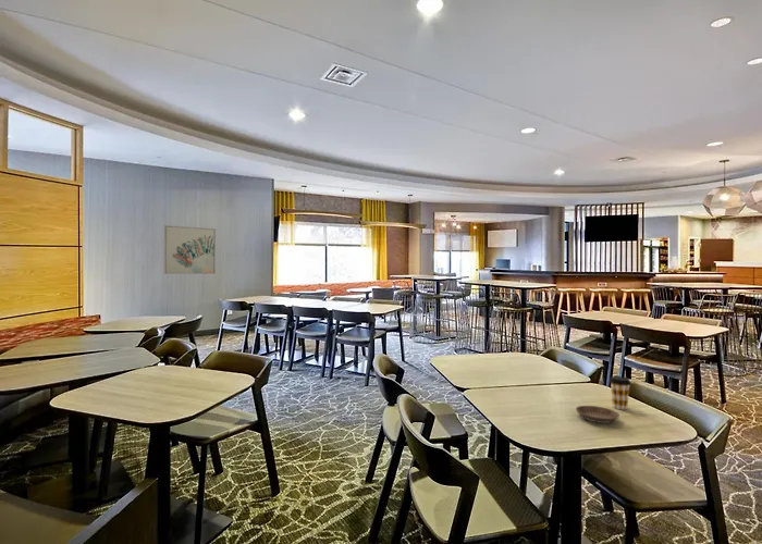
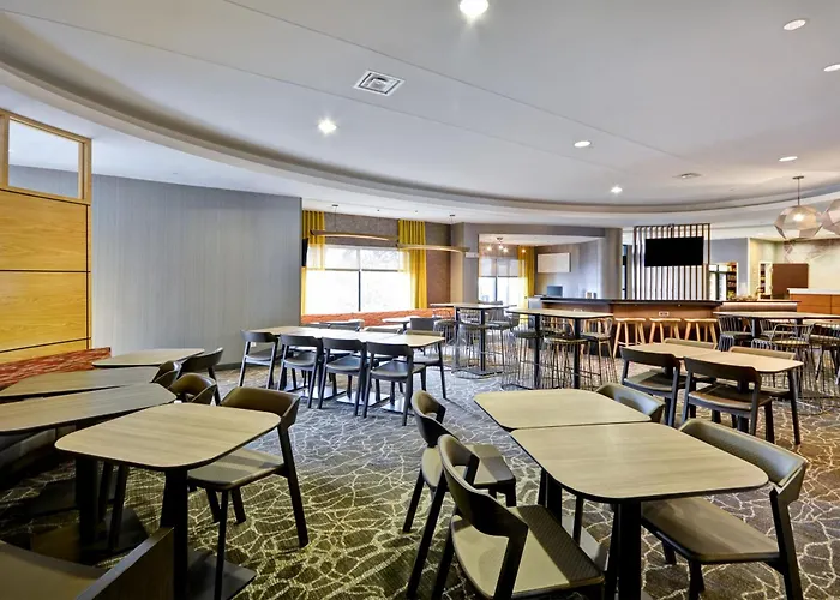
- wall art (190, 250)
- saucer (597, 415)
- coffee cup (619, 393)
